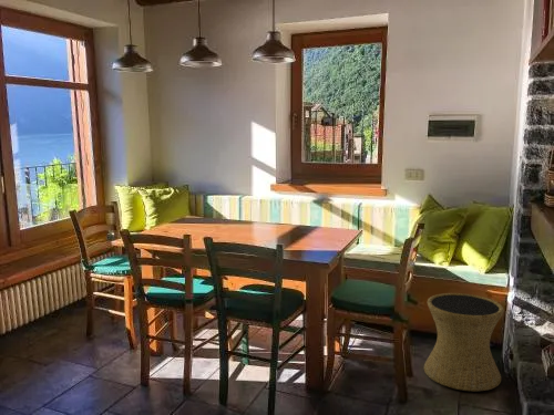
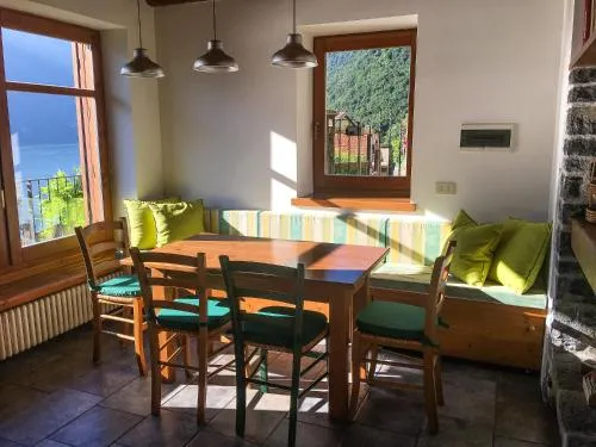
- side table (462, 339)
